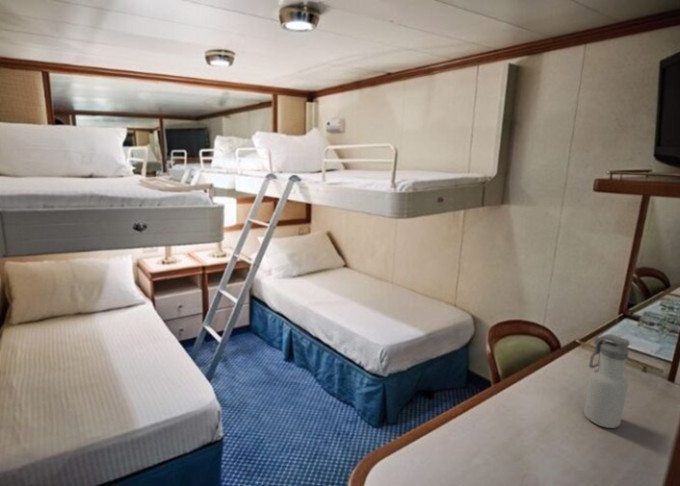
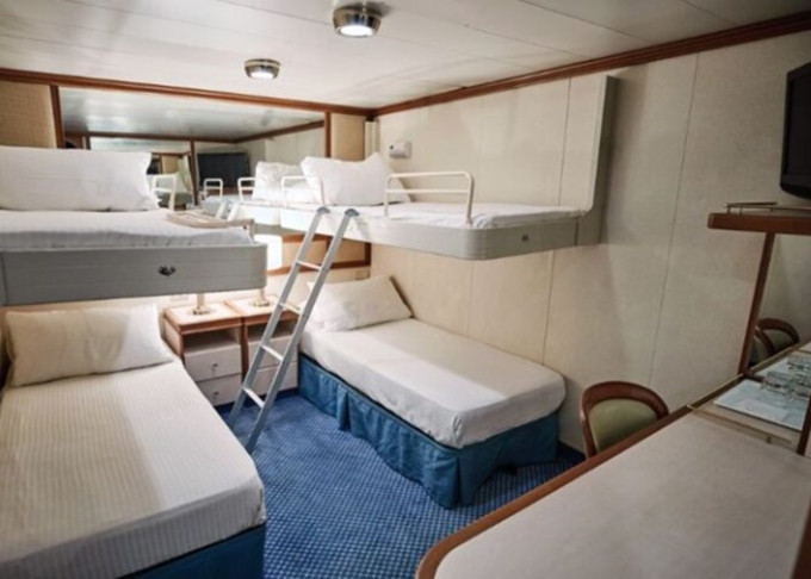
- water bottle (608, 379)
